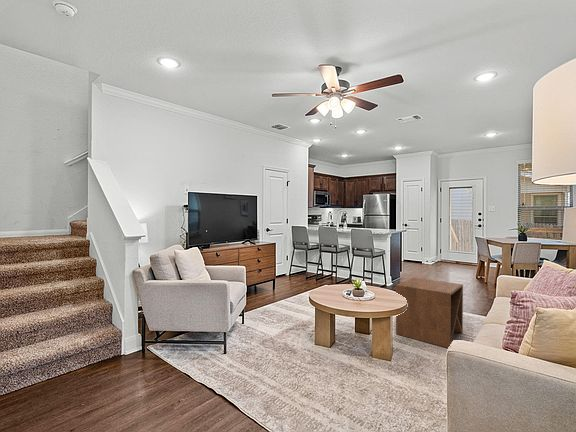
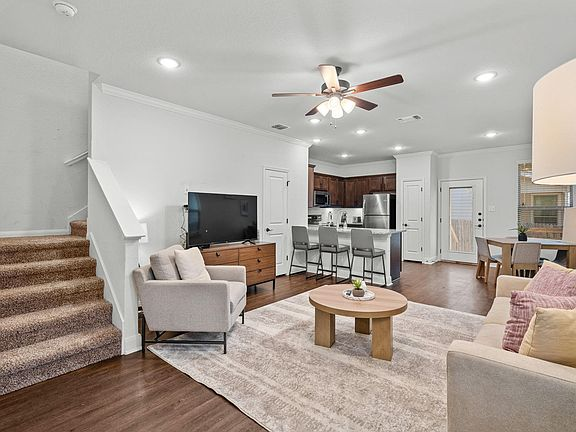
- side table (429, 309)
